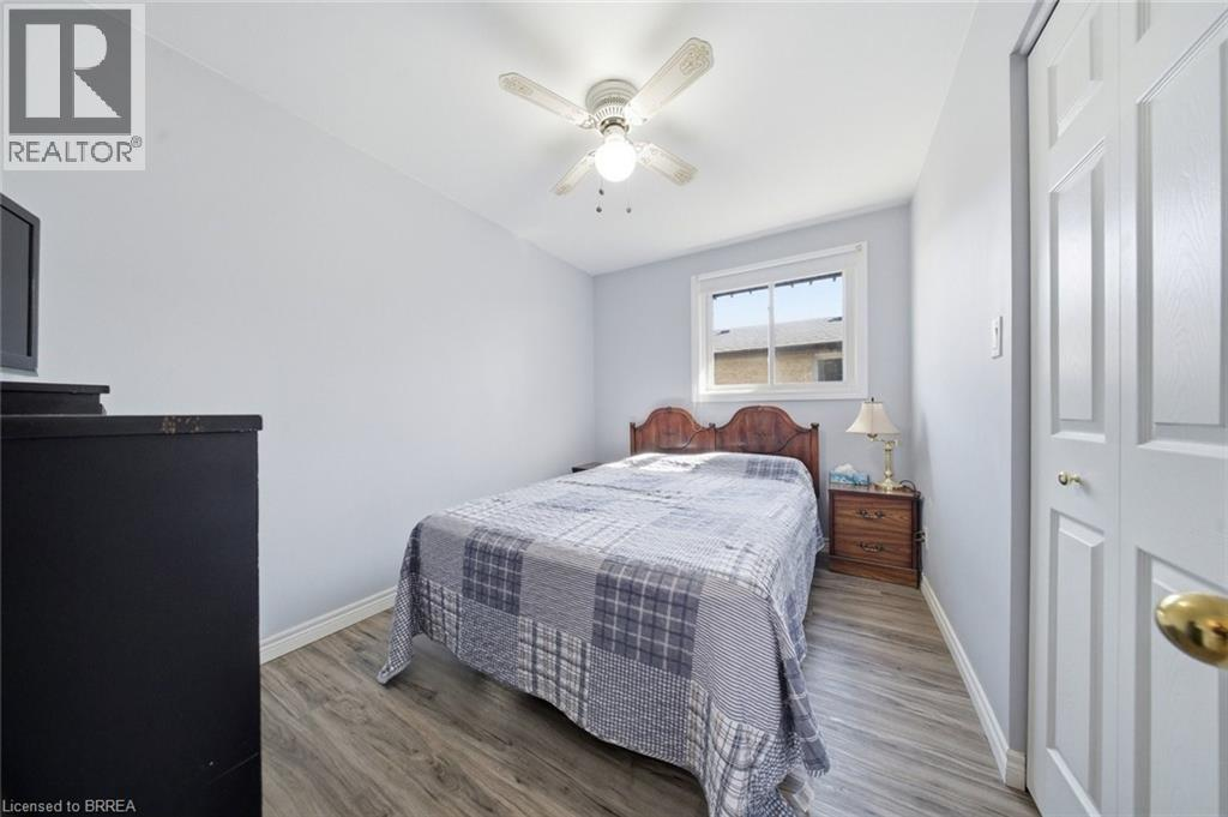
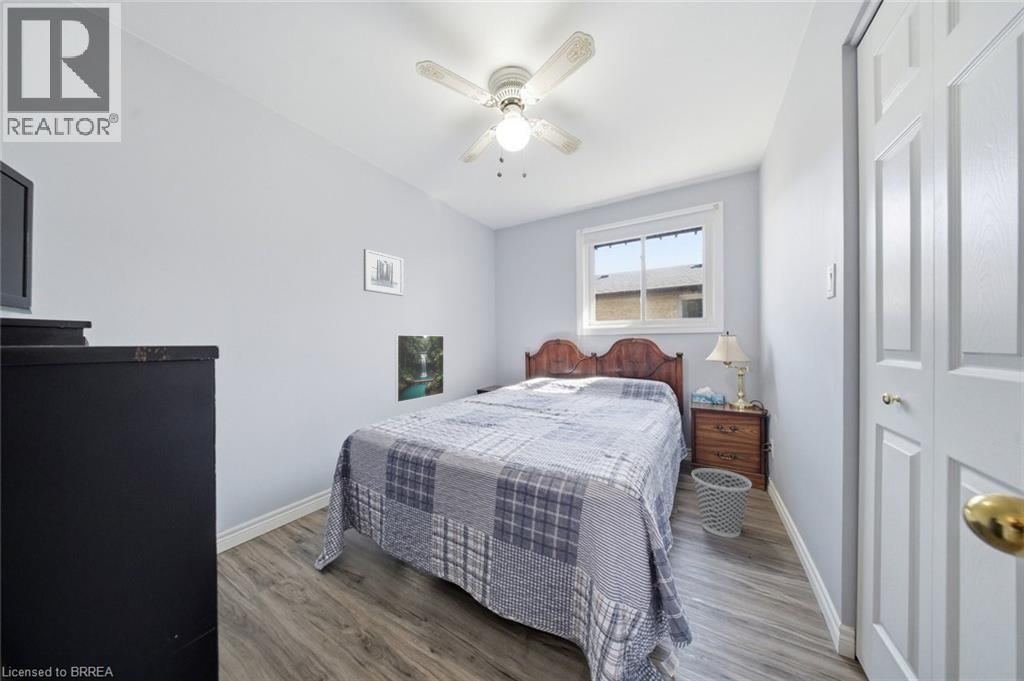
+ wastebasket (720, 502)
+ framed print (421, 366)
+ wall art (384, 273)
